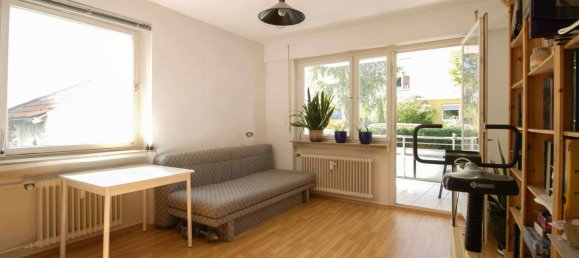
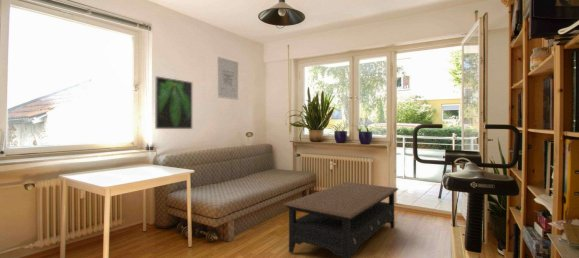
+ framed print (174, 104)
+ wall art (228, 79)
+ coffee table (347, 216)
